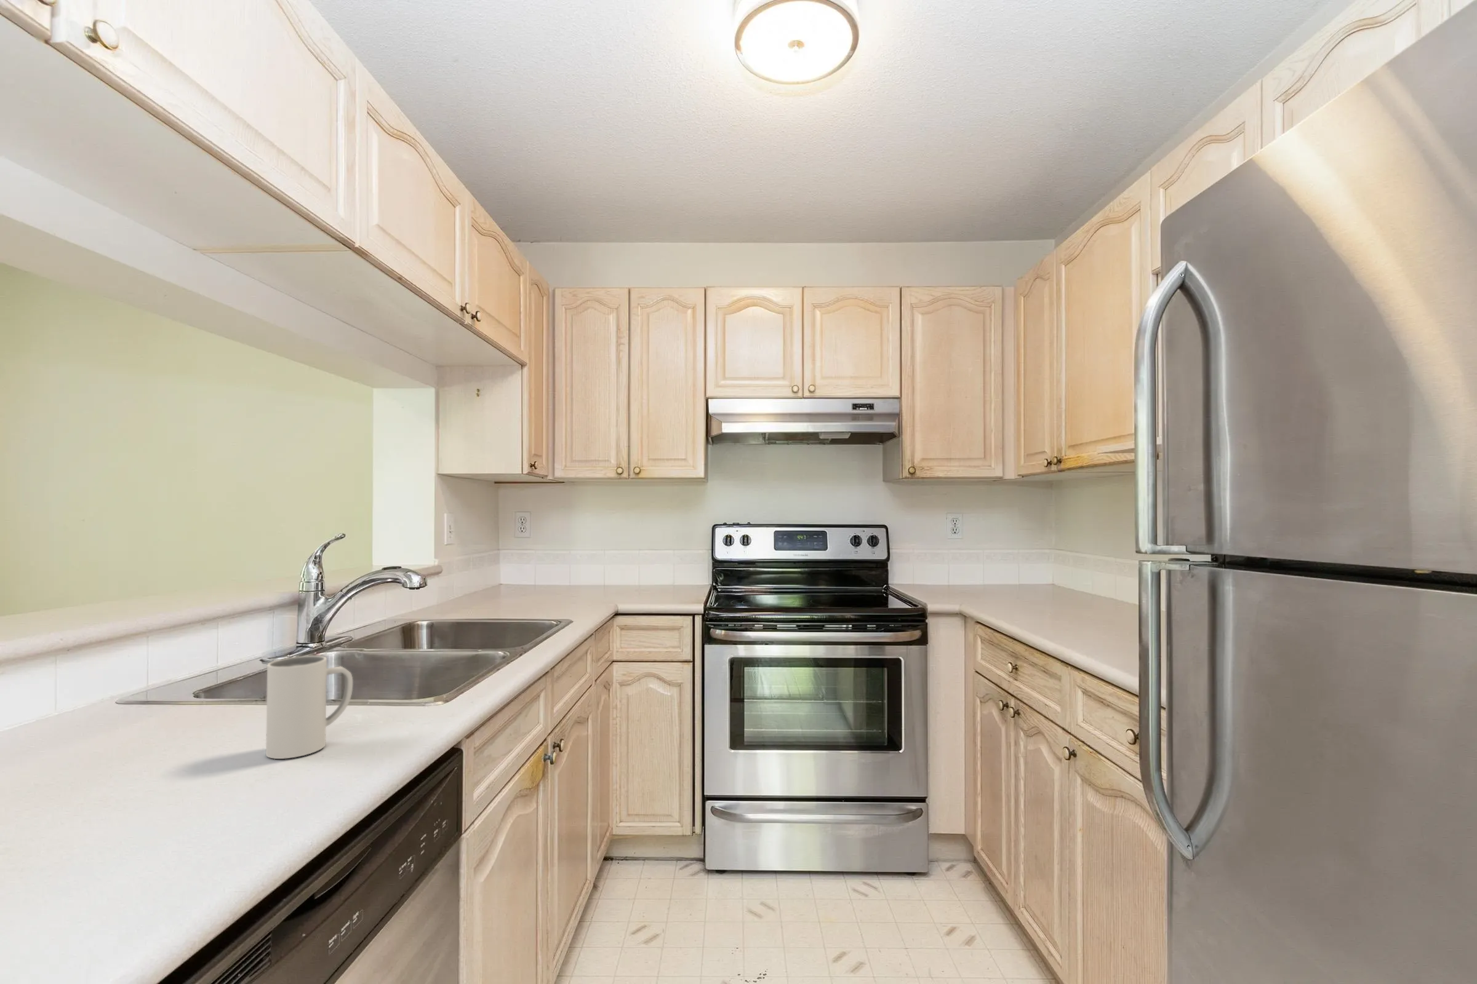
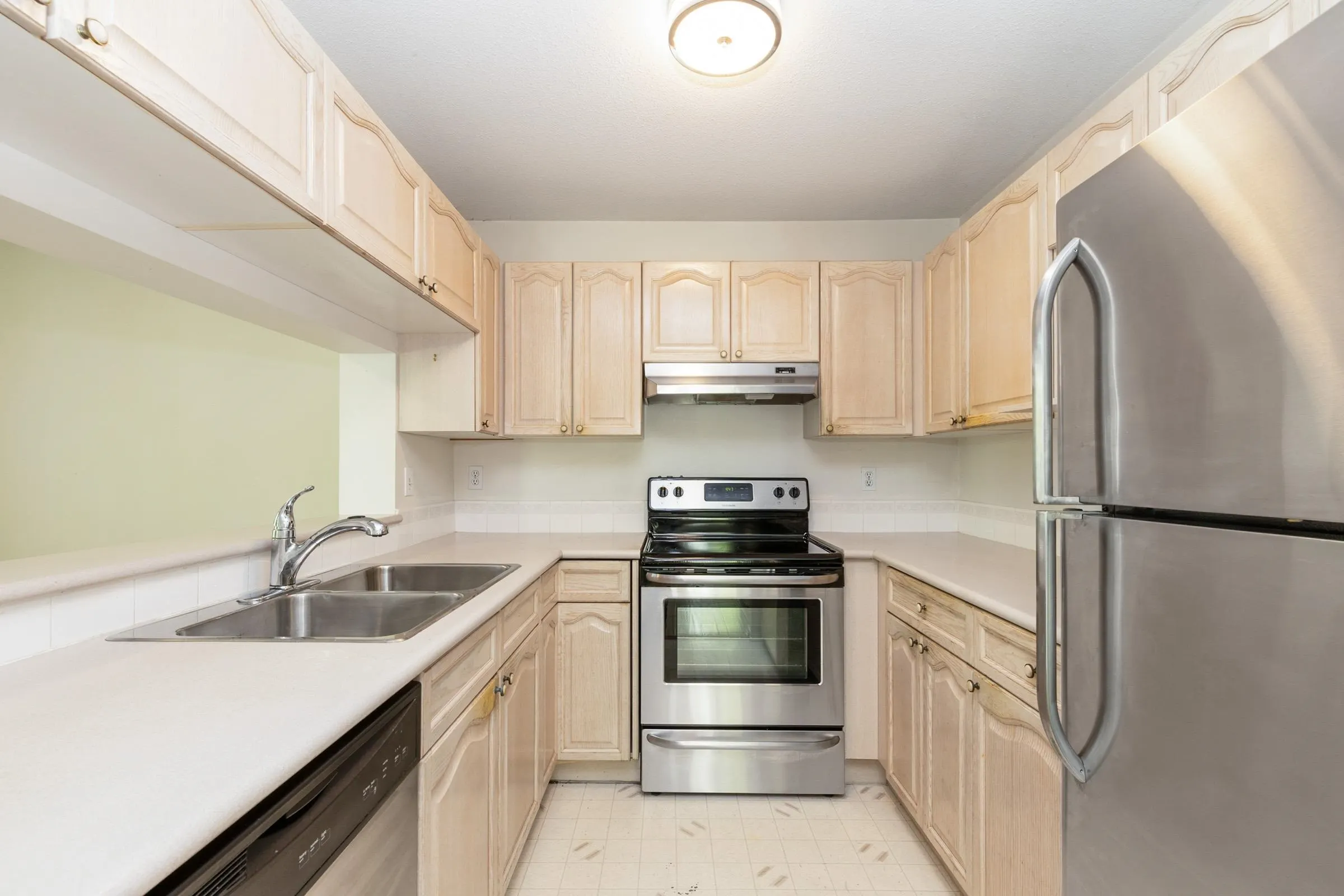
- mug (311, 703)
